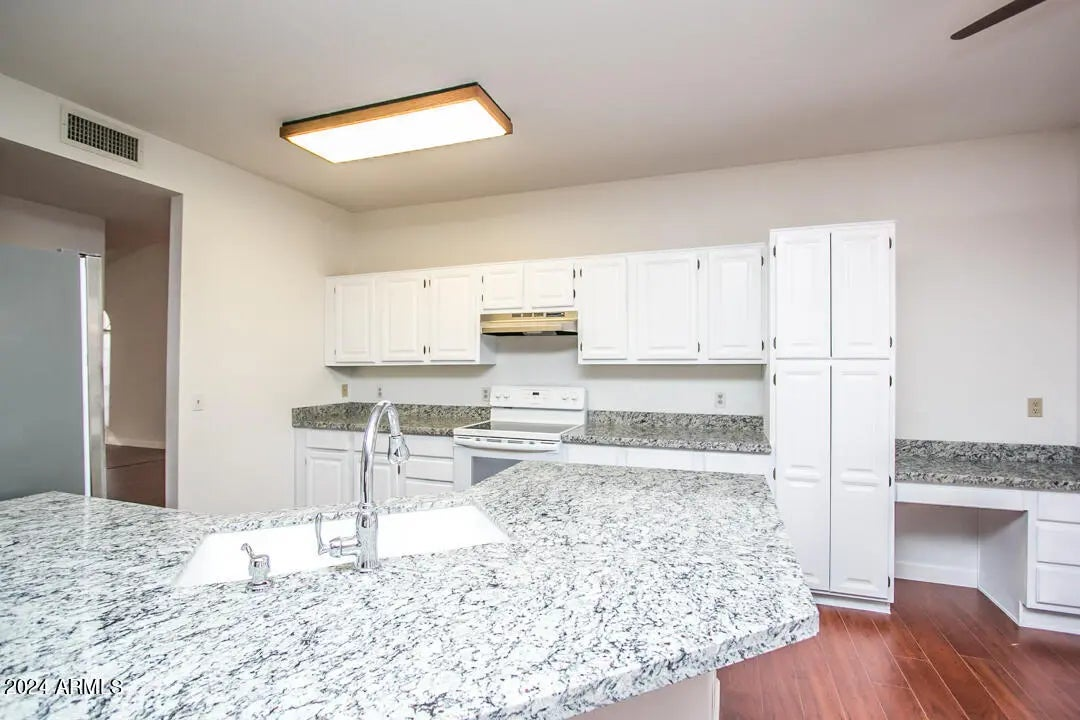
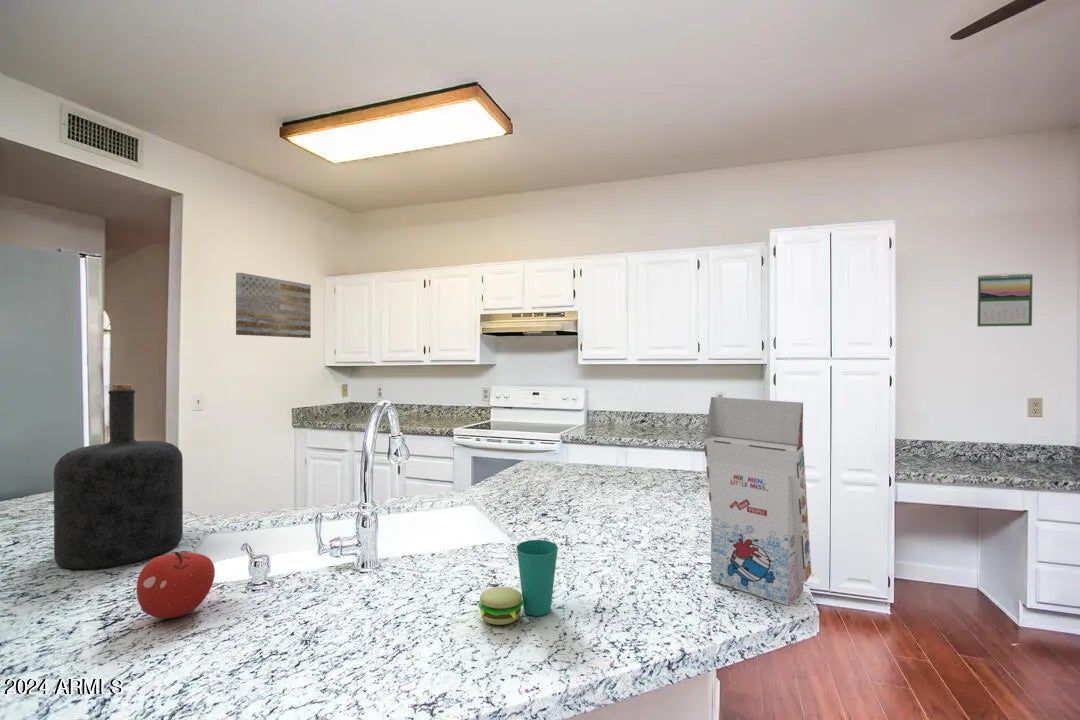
+ gift box (756, 492)
+ fruit (176, 580)
+ wall art (276, 307)
+ bottle (122, 467)
+ calendar (1004, 299)
+ cup (520, 581)
